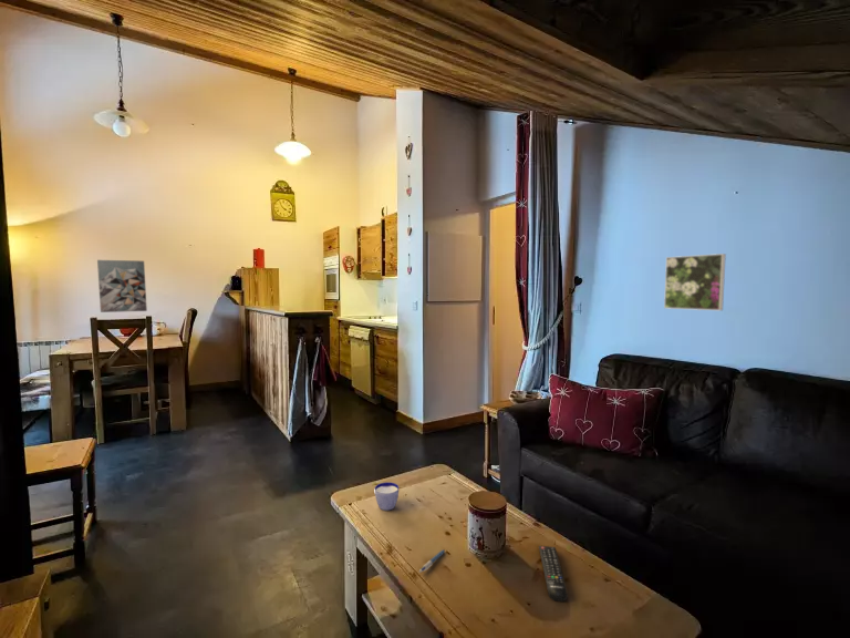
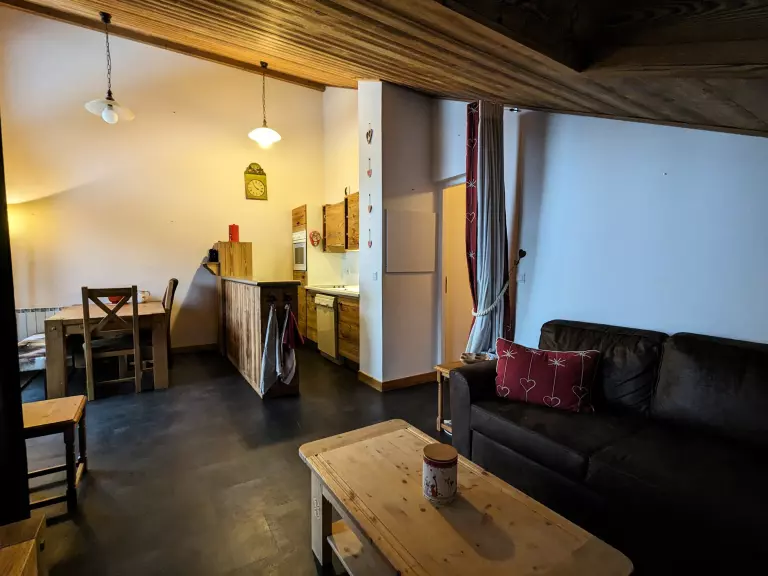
- cup (384, 495)
- wall art (123, 286)
- pen (433, 560)
- remote control (551, 569)
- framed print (693, 282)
